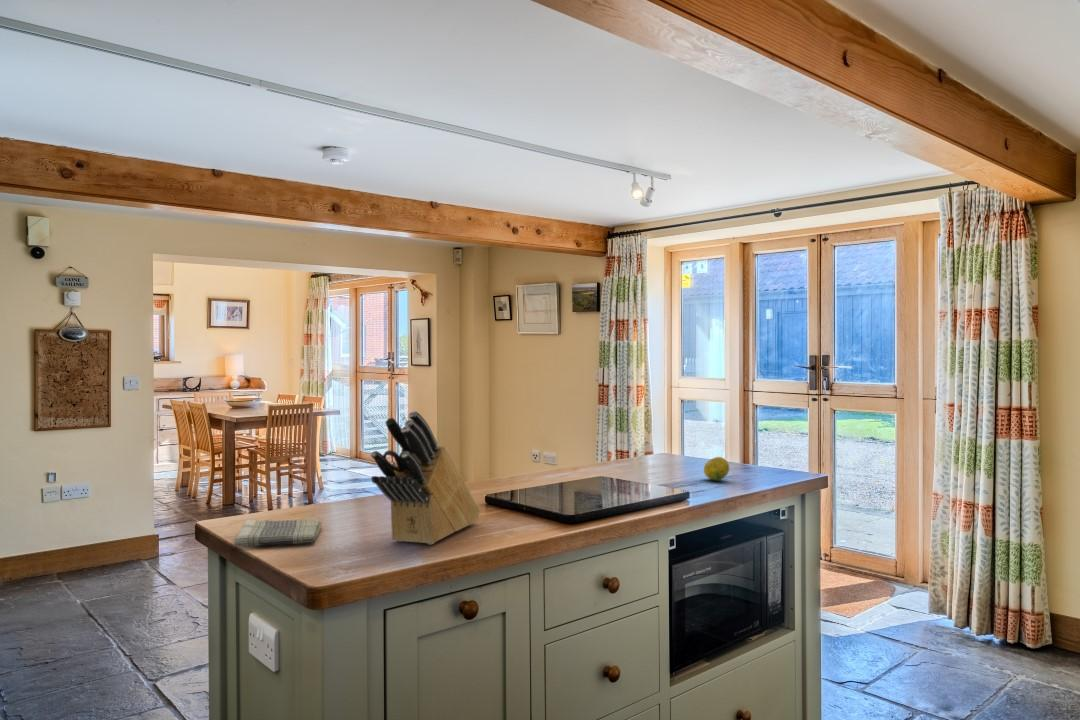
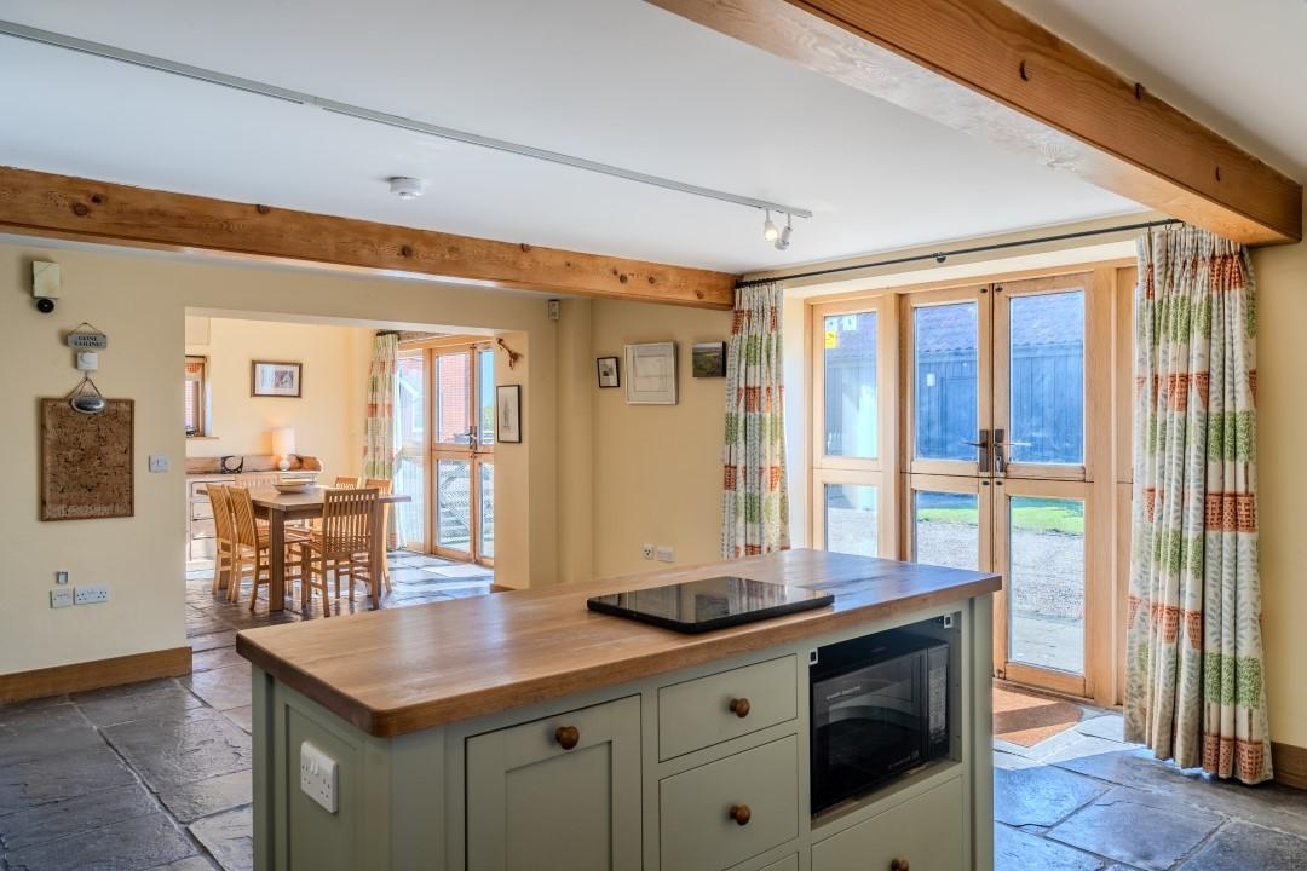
- fruit (716, 468)
- dish towel (280, 529)
- knife block (428, 471)
